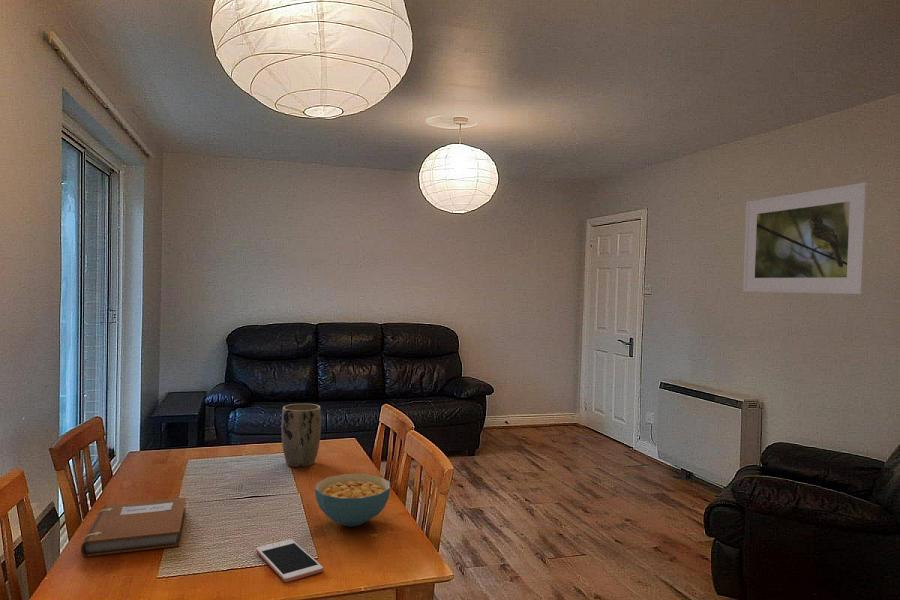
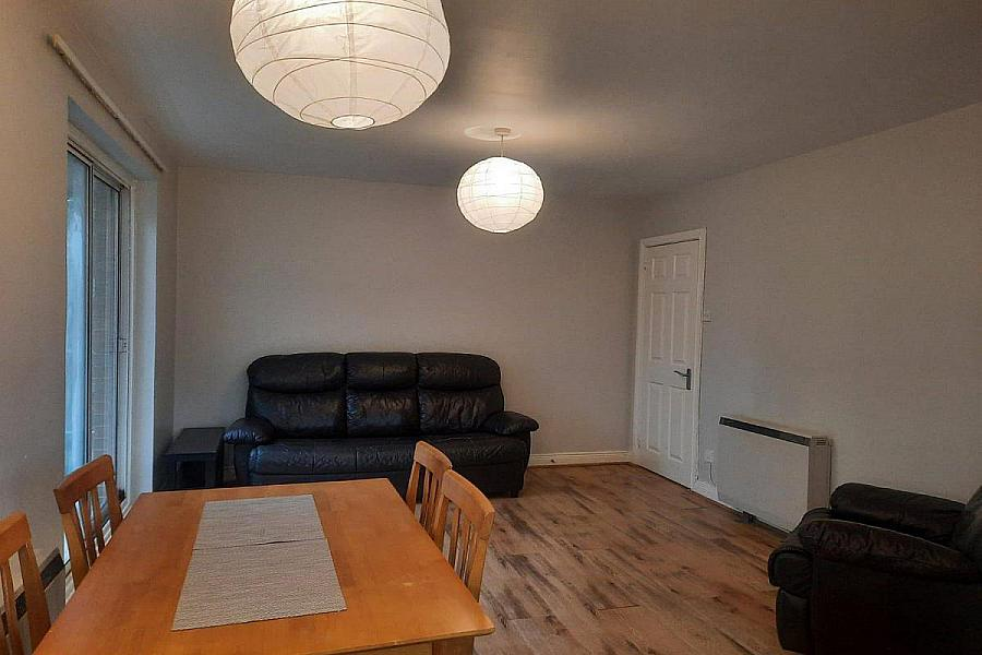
- cereal bowl (352, 503)
- notebook (138, 523)
- cell phone (288, 559)
- plant pot (301, 435)
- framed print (798, 243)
